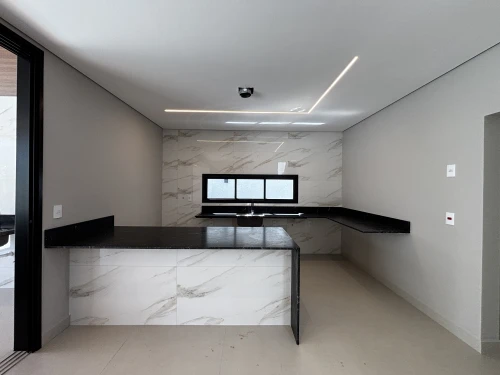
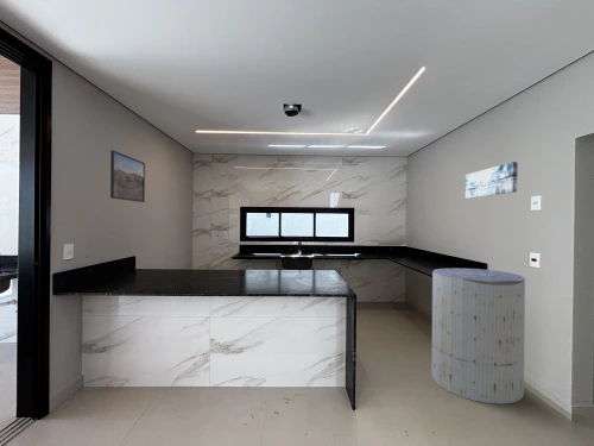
+ wall art (488, 182)
+ trash can (475, 327)
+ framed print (128, 178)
